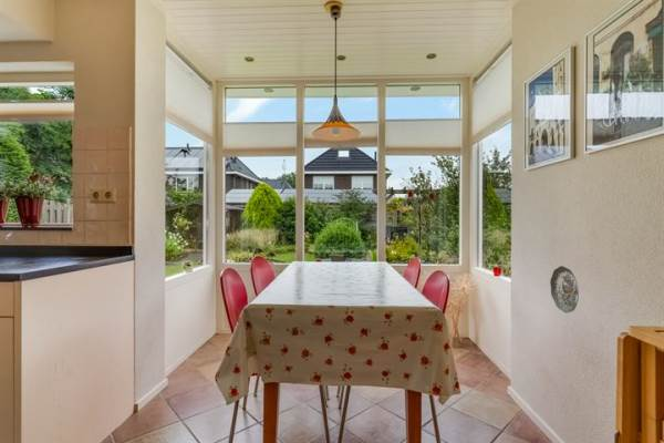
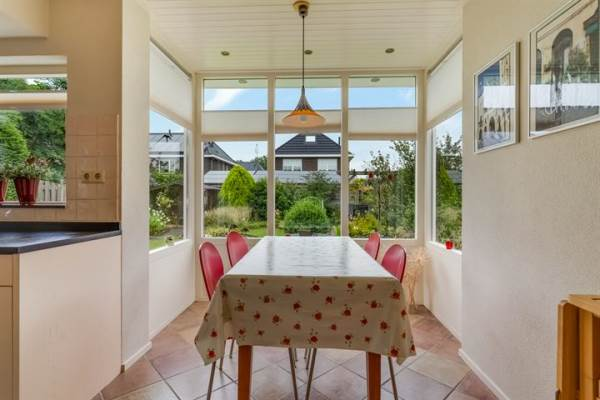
- decorative plate (566, 289)
